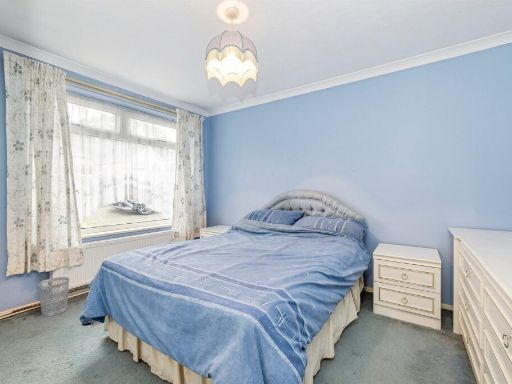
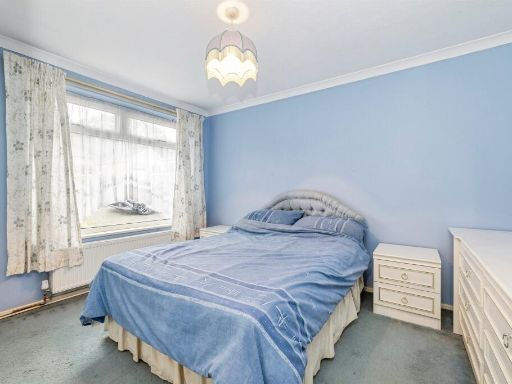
- wastebasket (54, 296)
